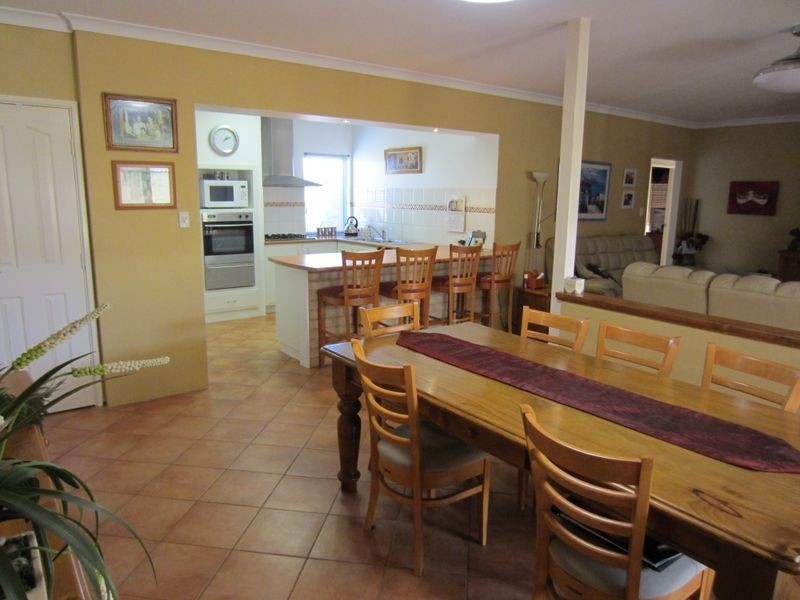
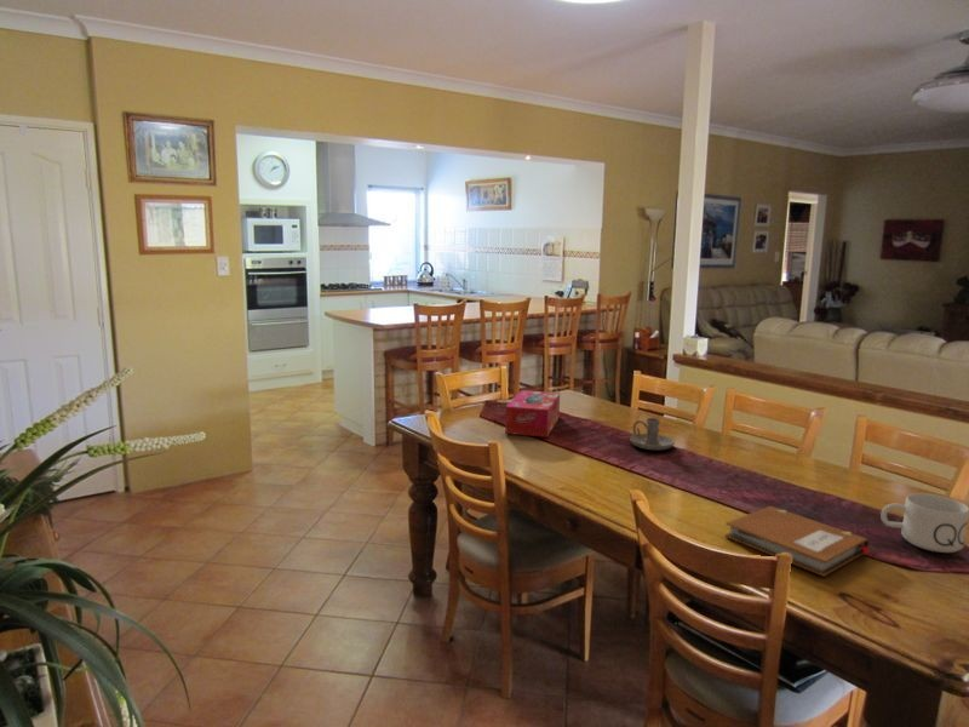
+ mug (922, 521)
+ candle holder (649, 431)
+ tissue box (533, 412)
+ notebook (798, 538)
